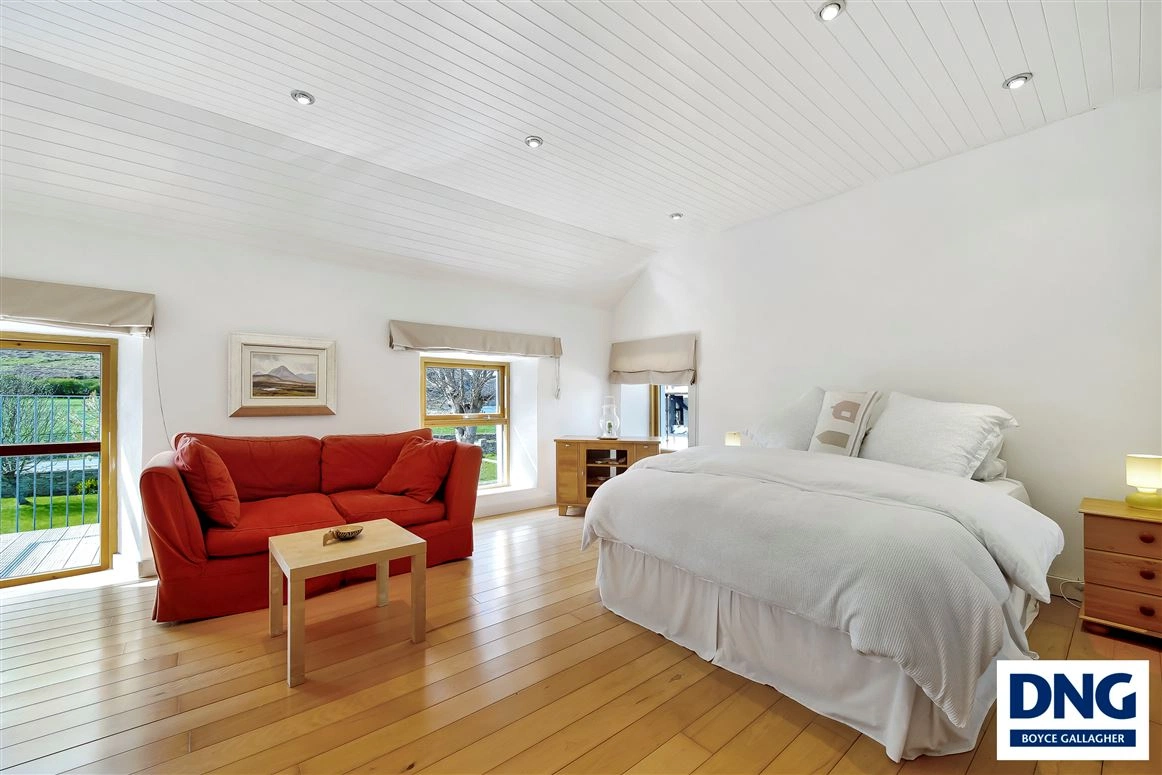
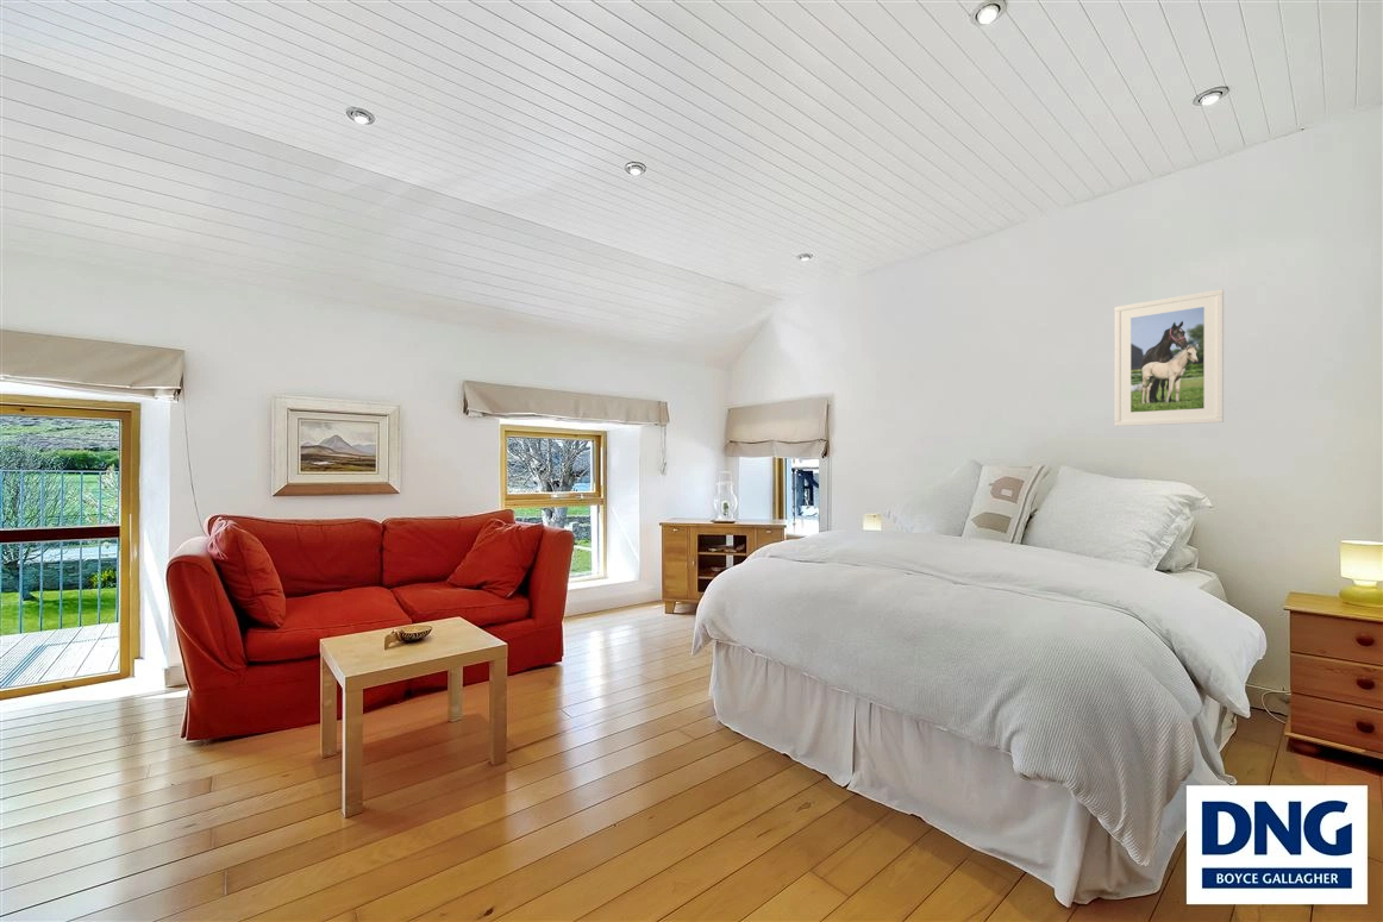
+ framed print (1165, 360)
